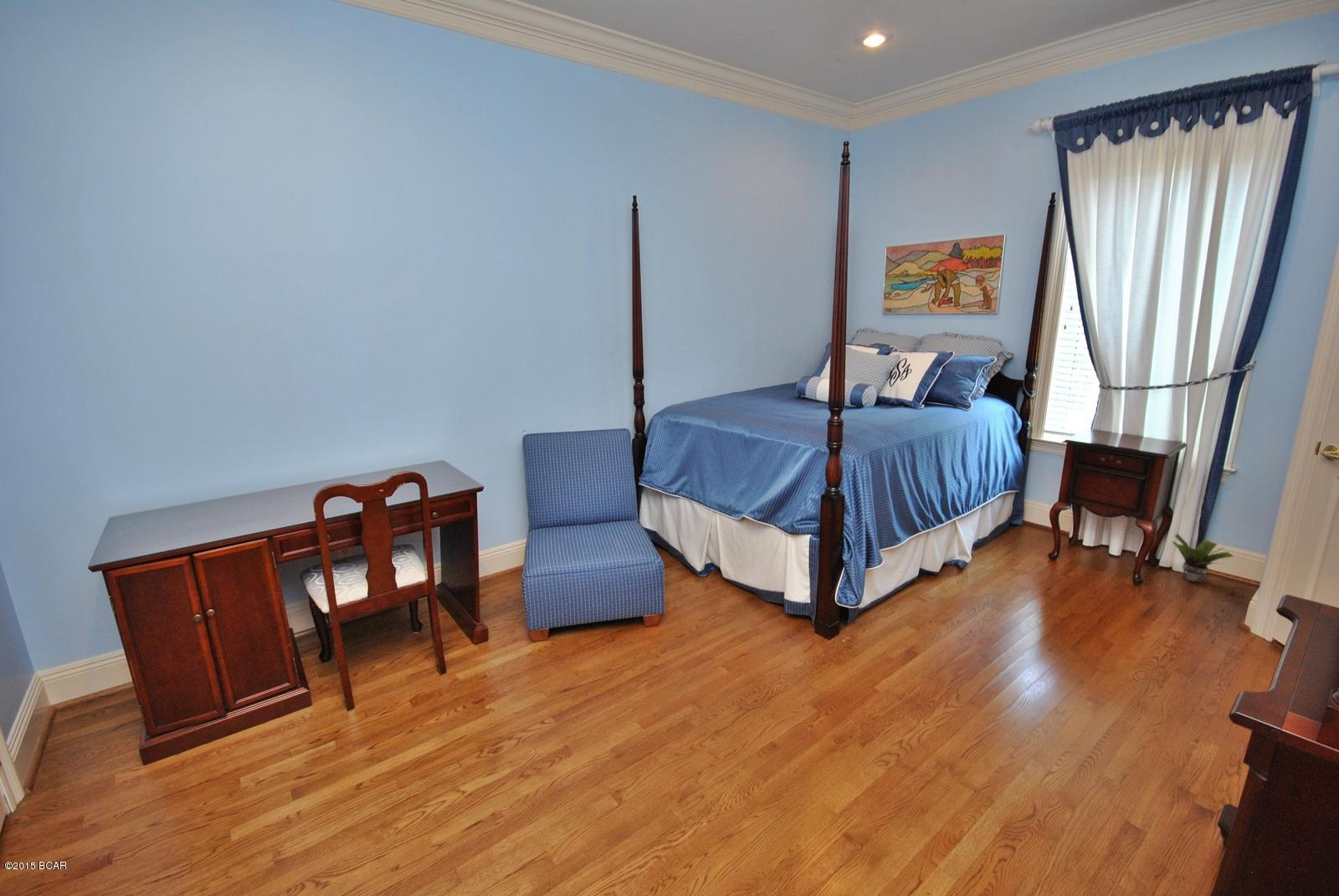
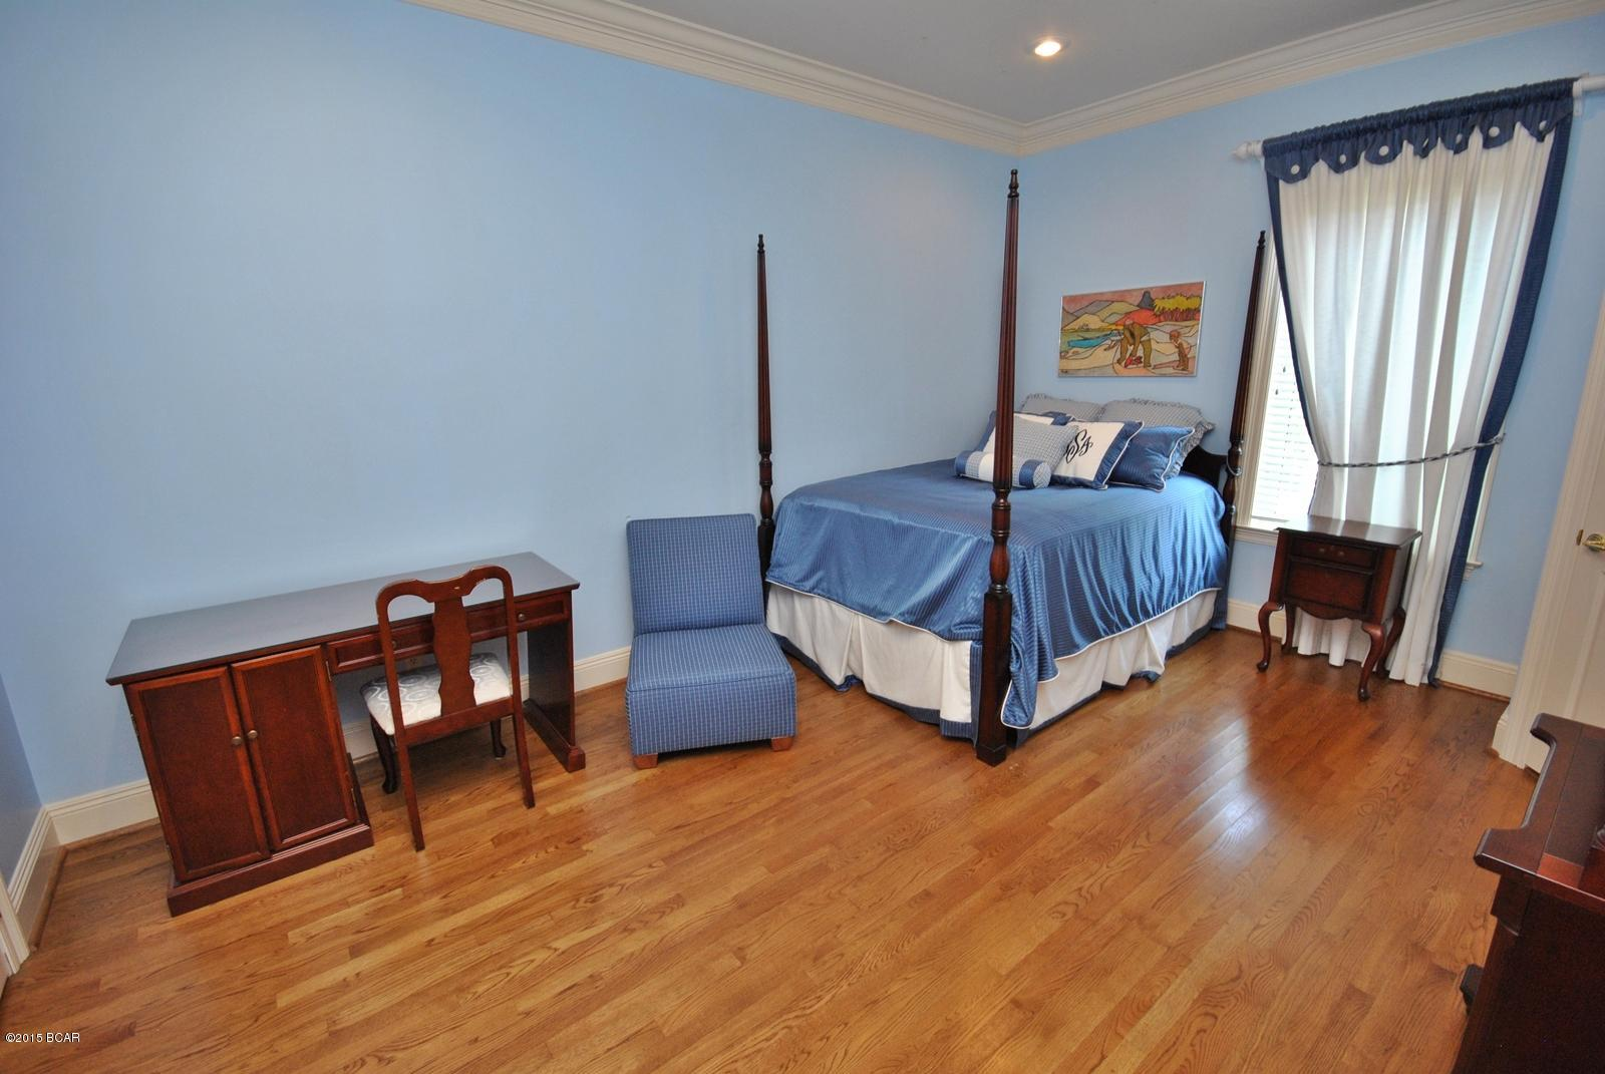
- potted plant (1197, 561)
